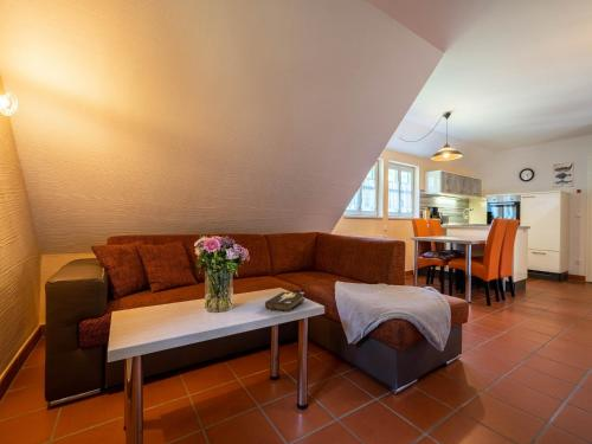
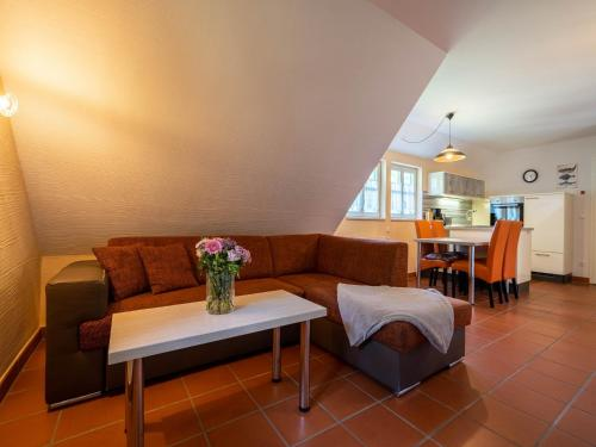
- hardback book (285, 300)
